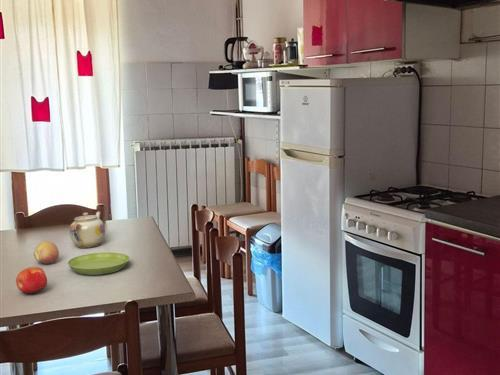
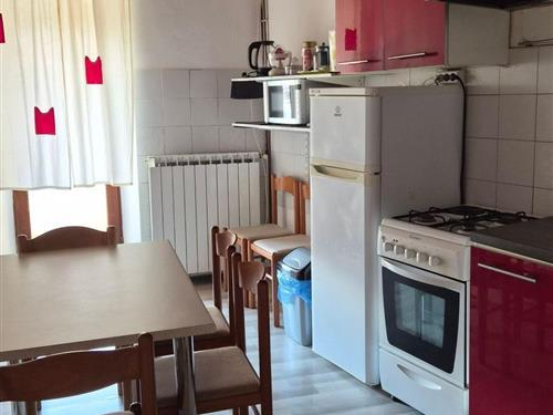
- apple (31, 280)
- saucer (99, 264)
- teapot (87, 228)
- fruit (46, 252)
